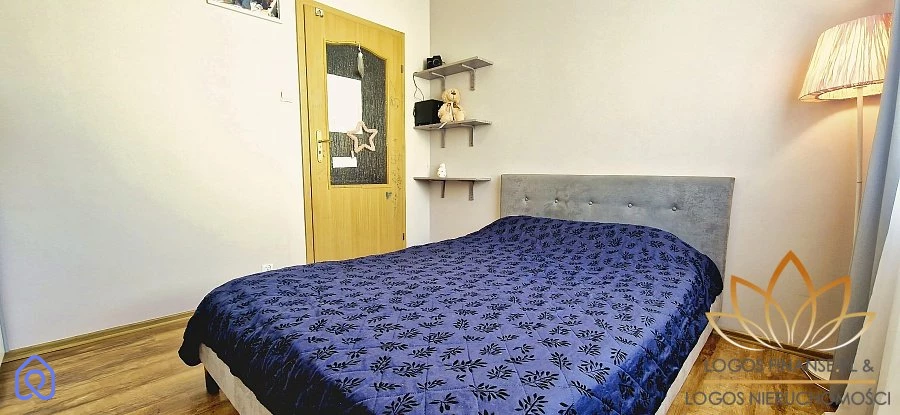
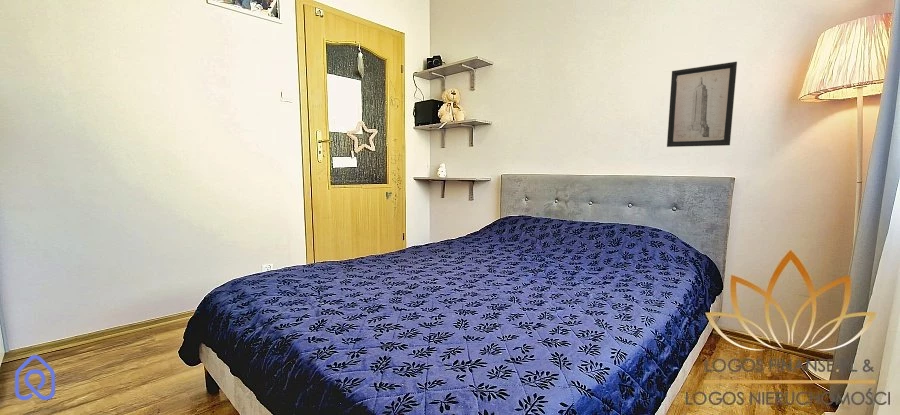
+ wall art (699, 106)
